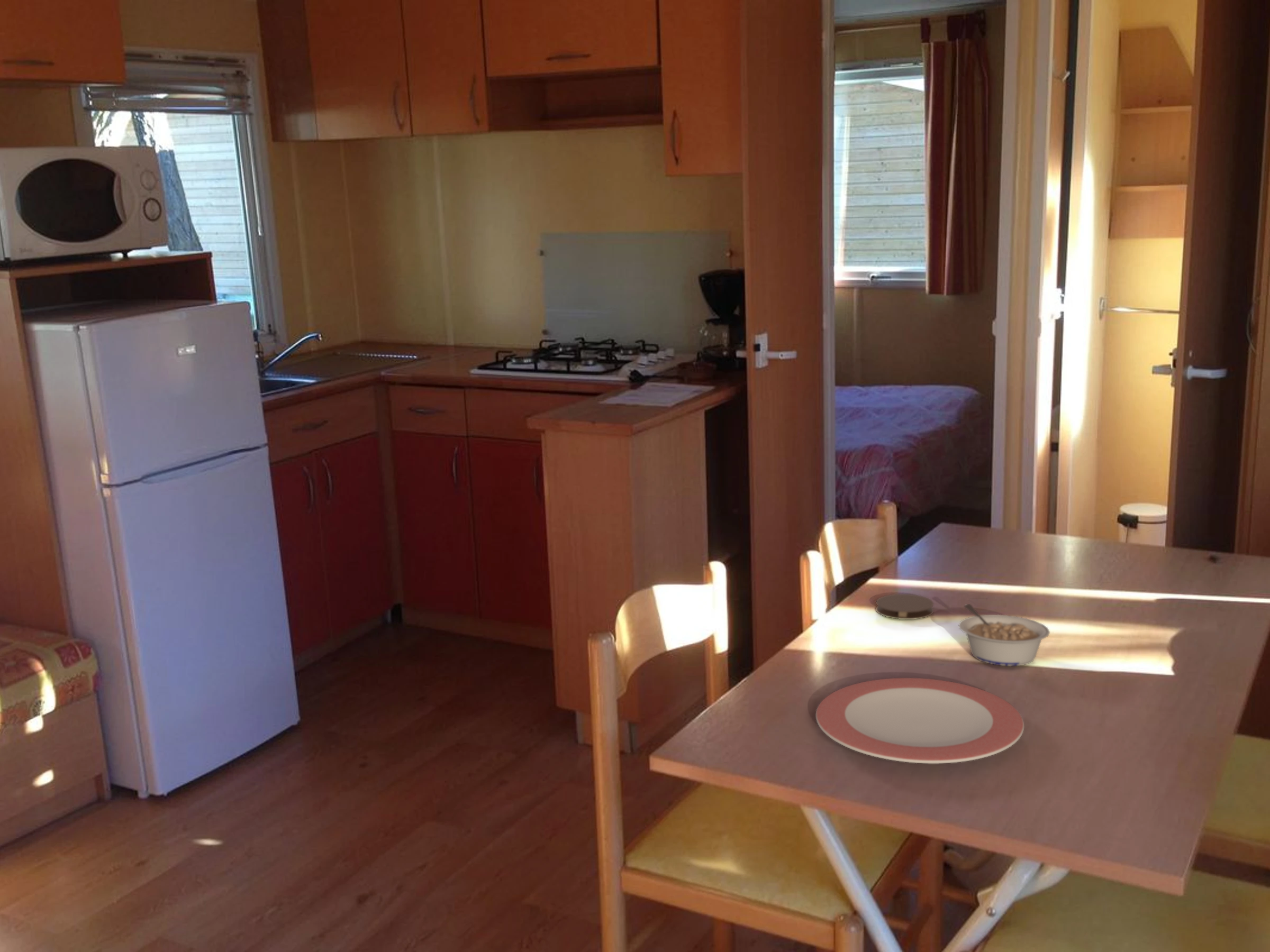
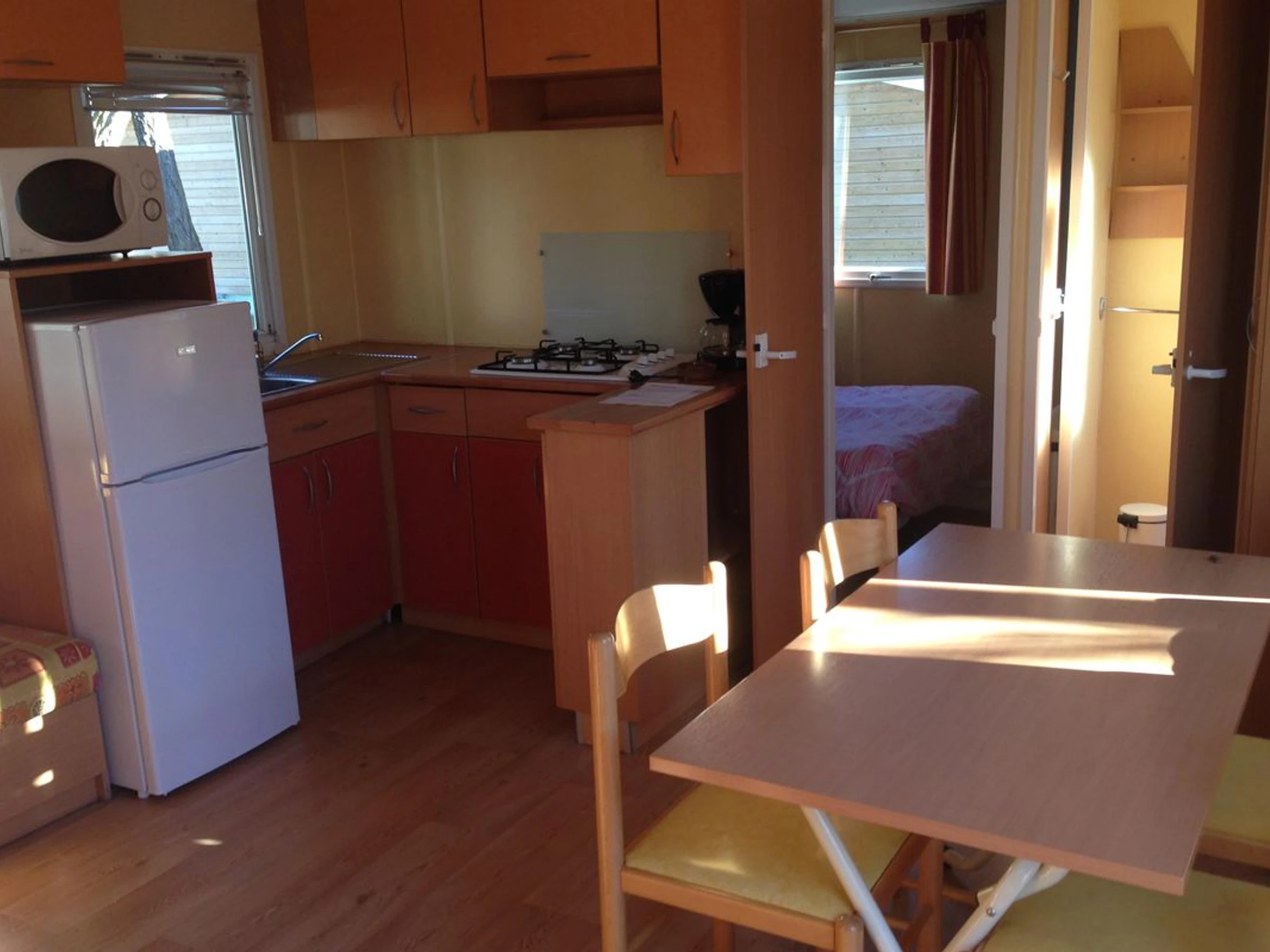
- coaster (904, 606)
- legume (1000, 638)
- plate (918, 722)
